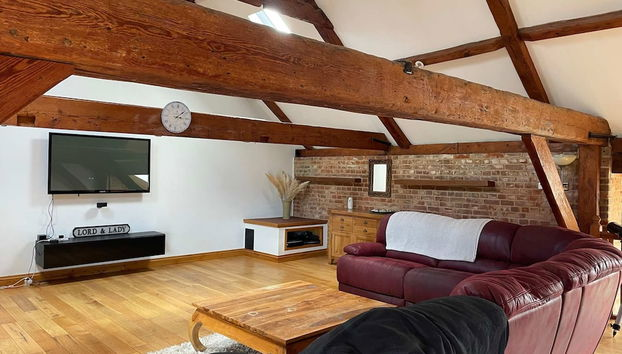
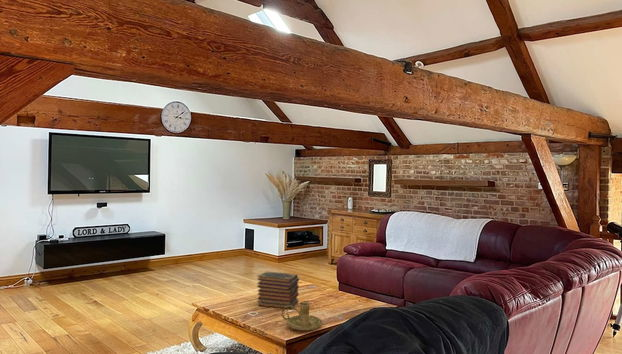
+ book stack (277, 289)
+ candle holder (300, 314)
